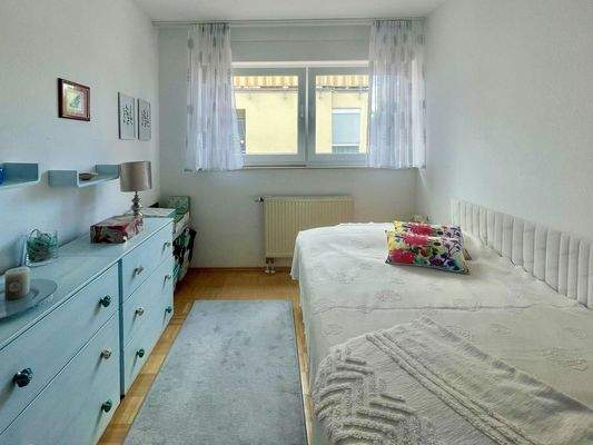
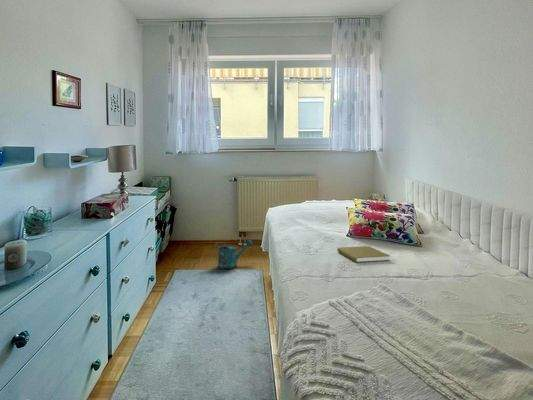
+ watering can (233, 253)
+ book (362, 253)
